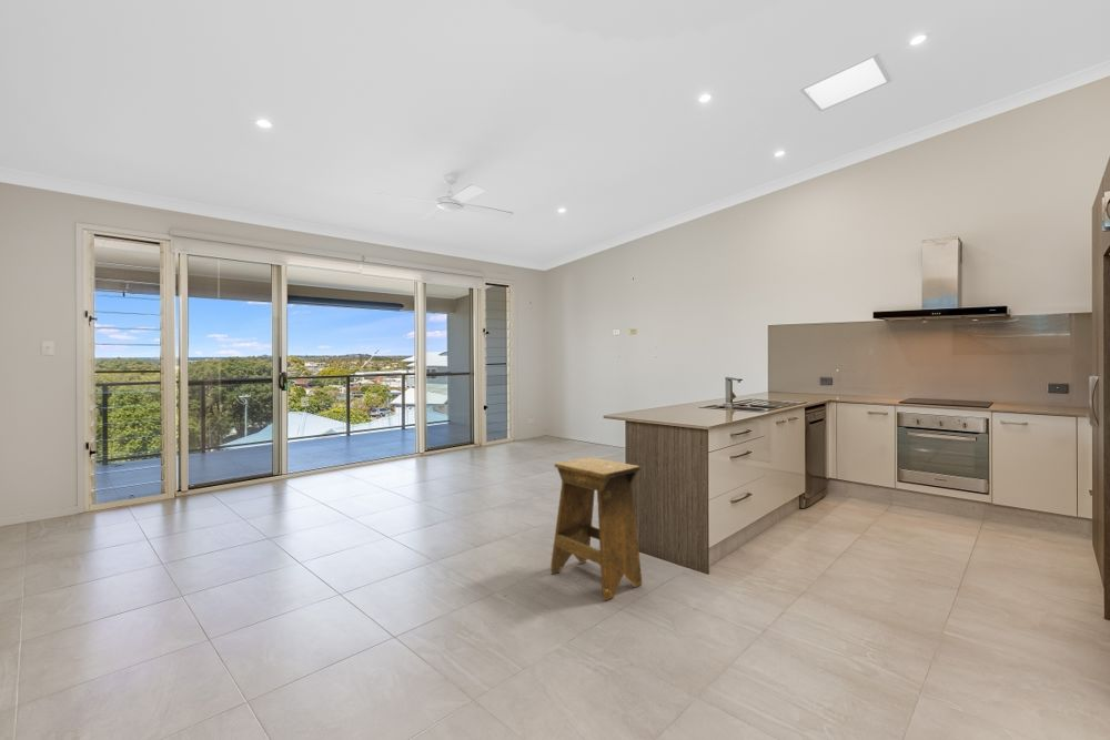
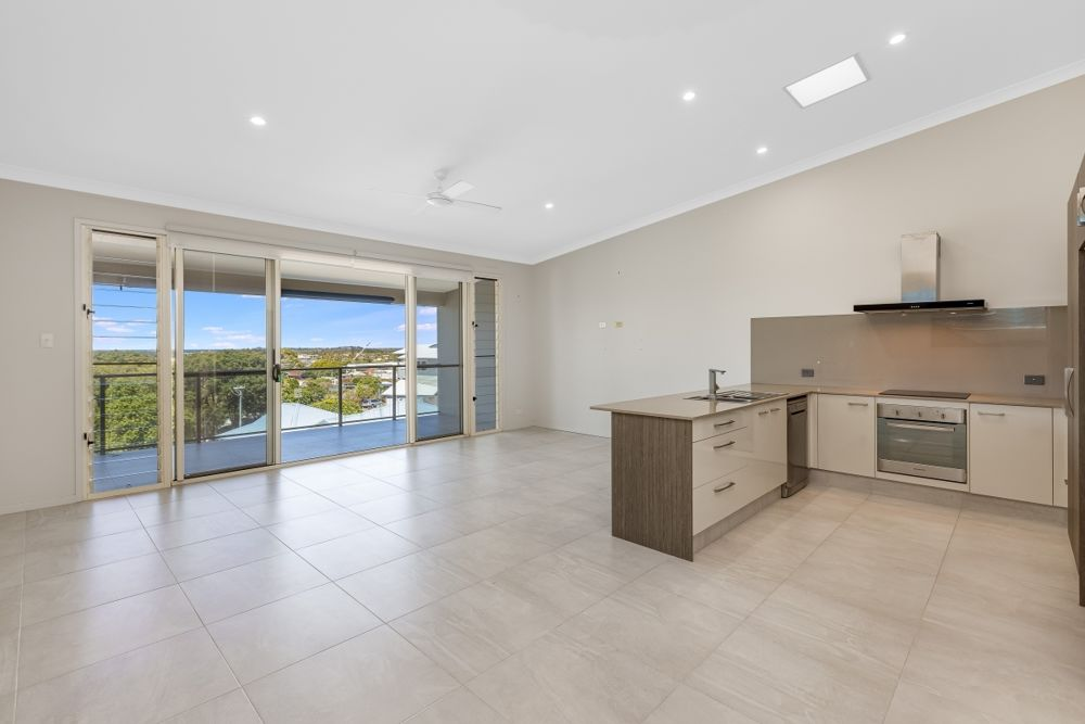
- stool (598, 520)
